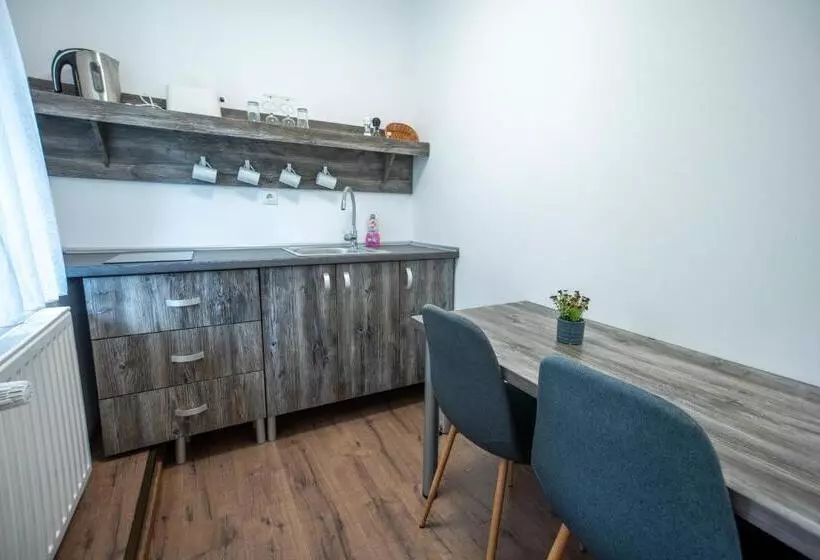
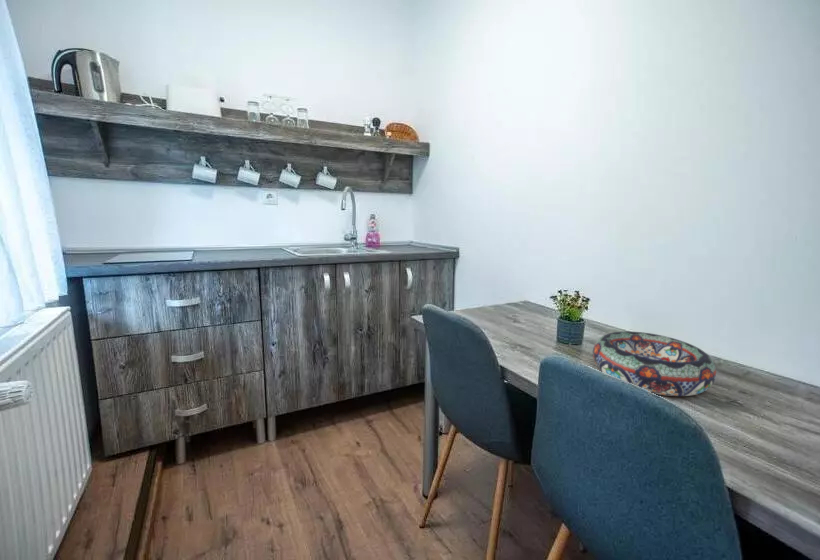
+ decorative bowl (650, 361)
